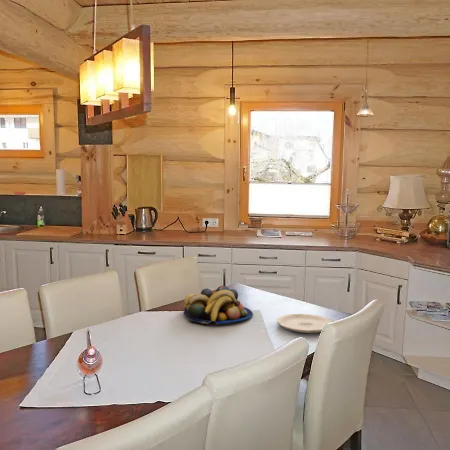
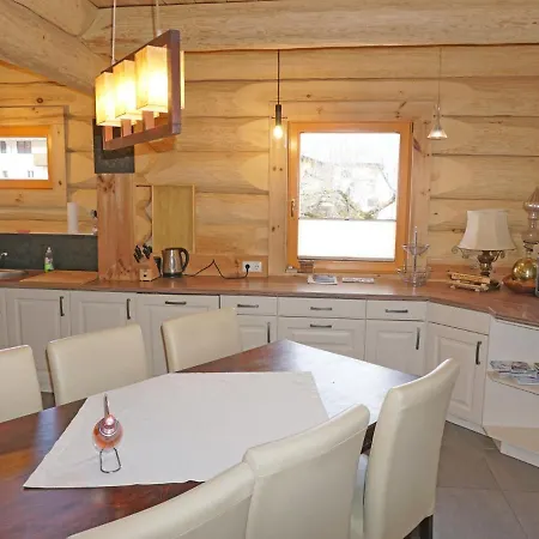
- fruit bowl (218, 301)
- plate (305, 323)
